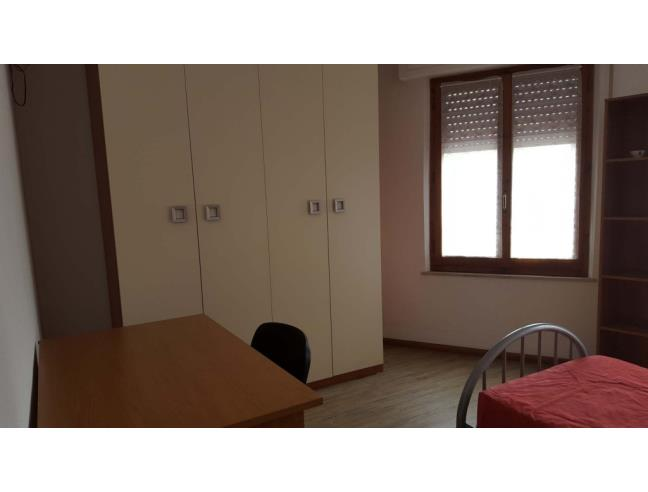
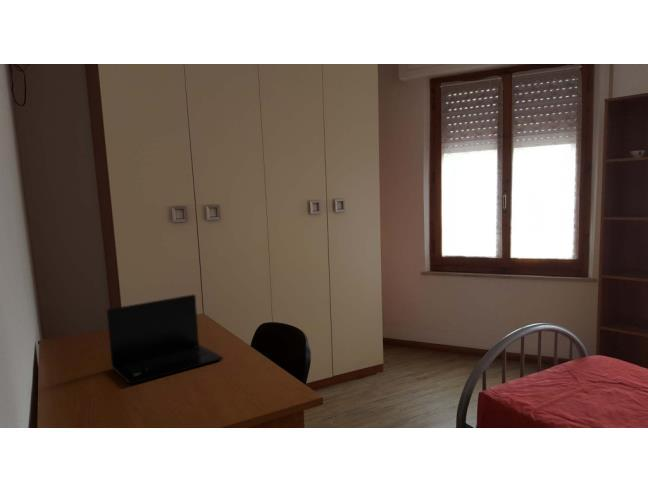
+ laptop (166, 335)
